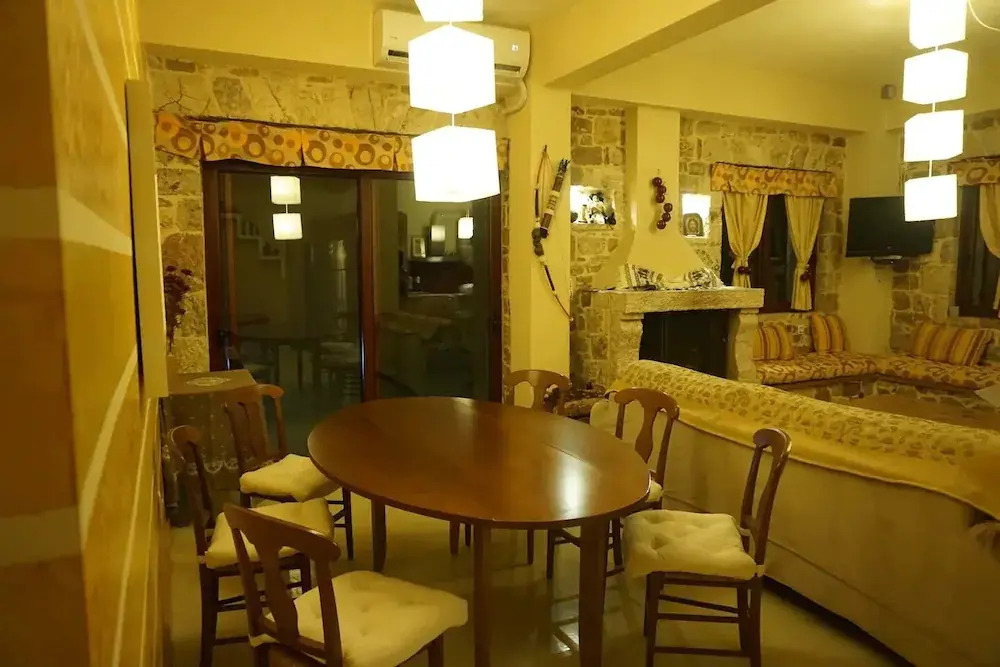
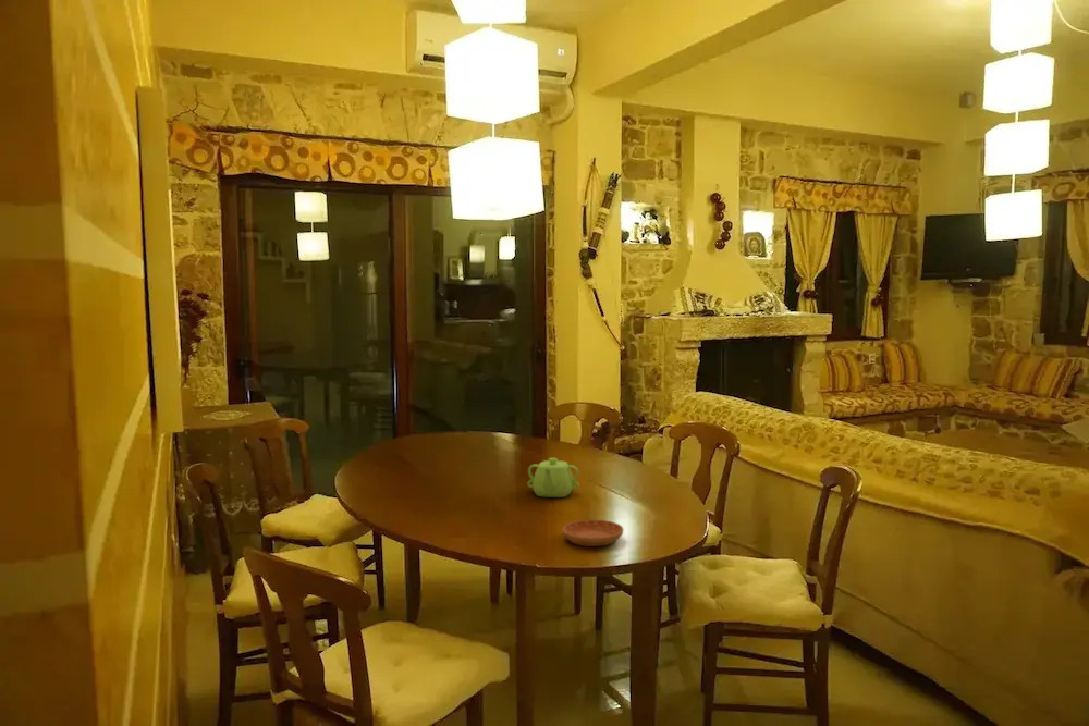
+ teapot (552, 476)
+ saucer (592, 533)
